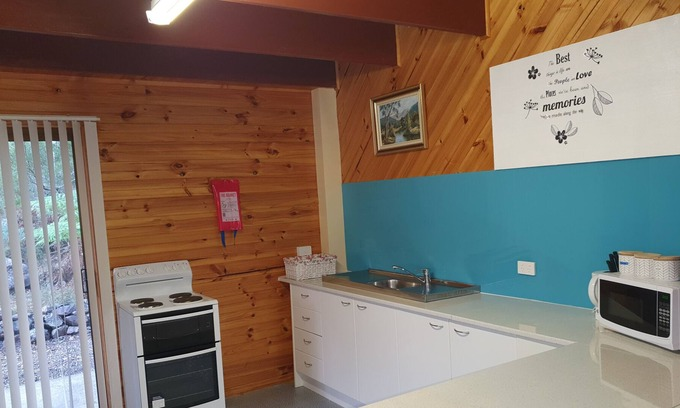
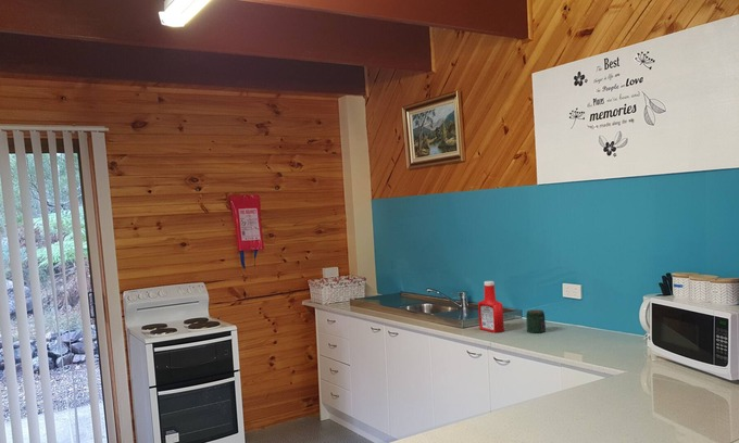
+ soap bottle (490, 305)
+ jar (536, 320)
